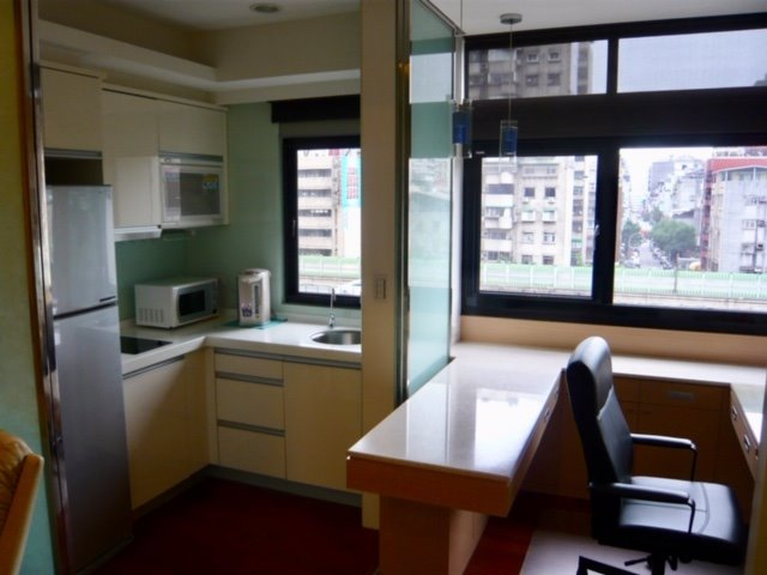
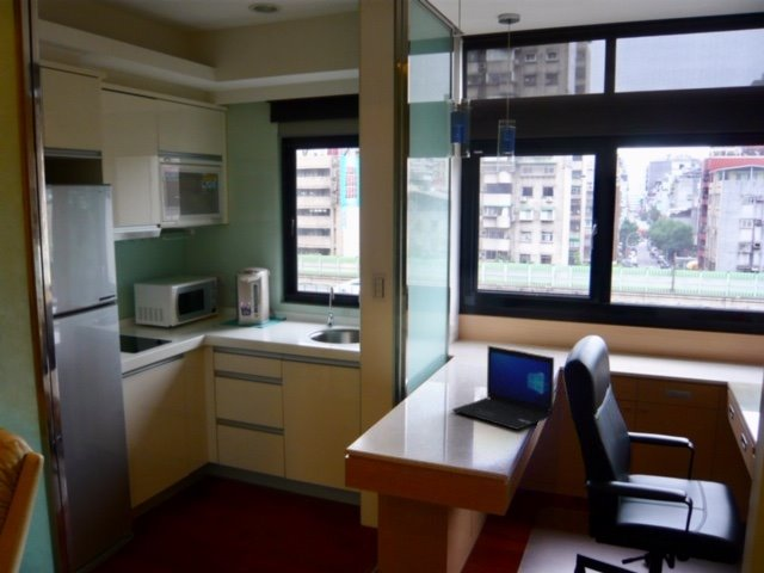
+ laptop (503, 384)
